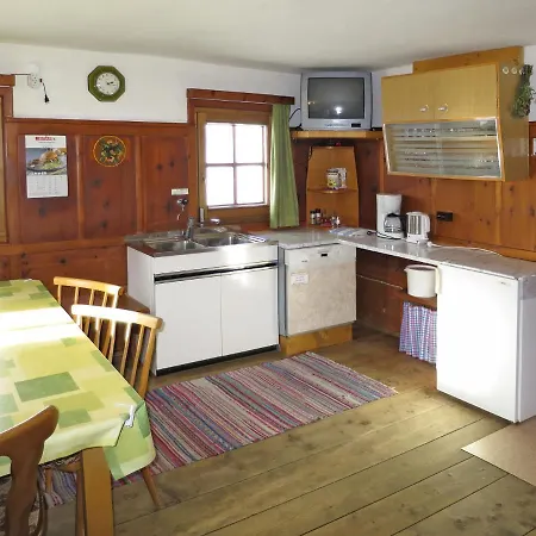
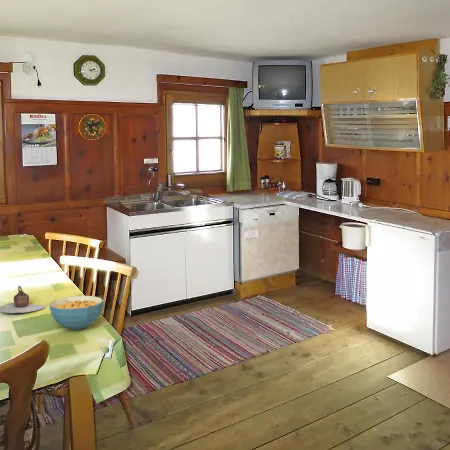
+ cereal bowl (76, 314)
+ teapot (22, 296)
